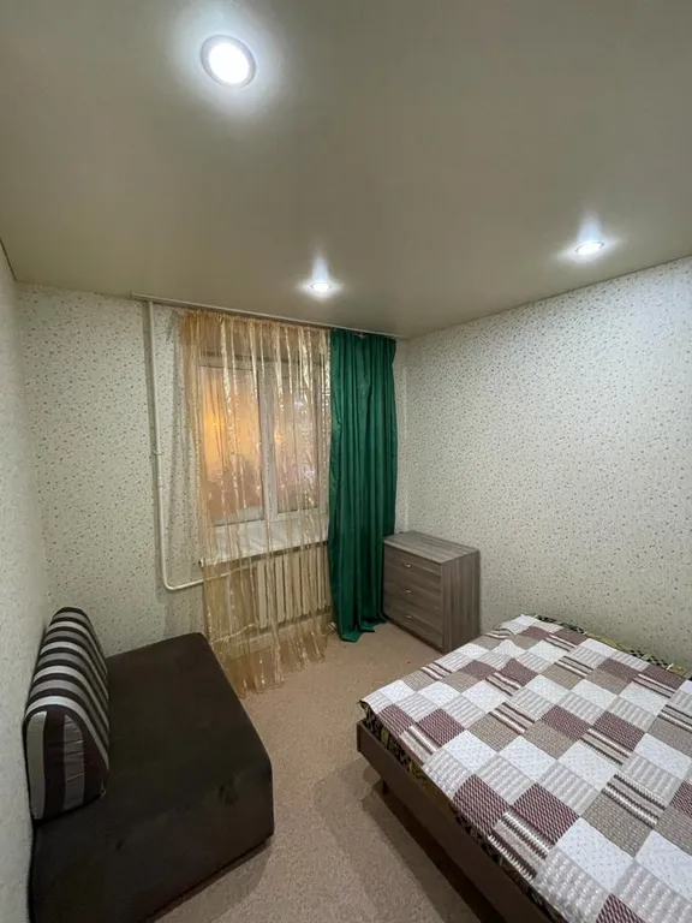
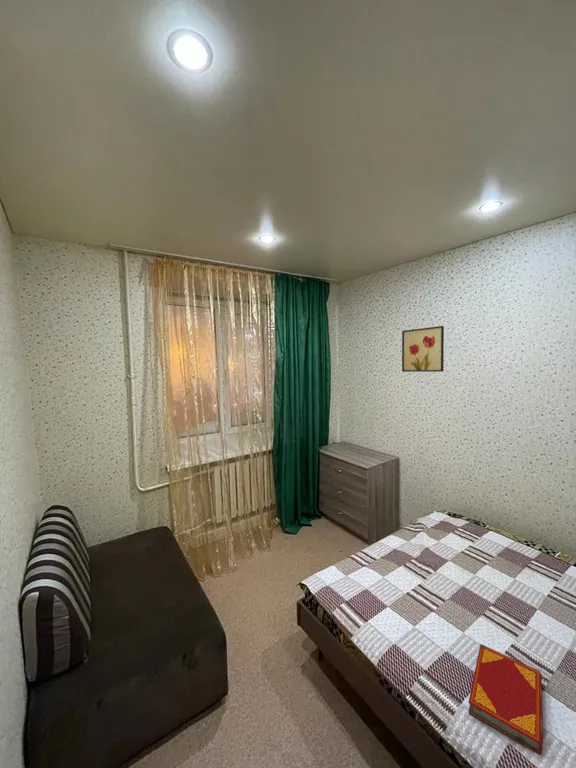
+ wall art (422, 350)
+ hardback book (506, 691)
